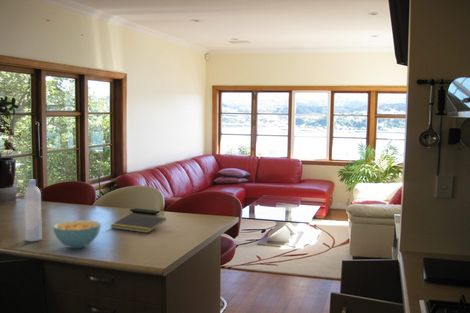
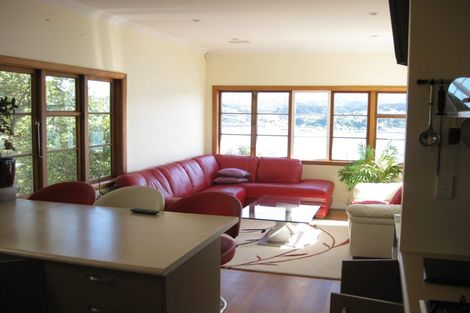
- bottle (32, 209)
- notepad (138, 222)
- cereal bowl (77, 235)
